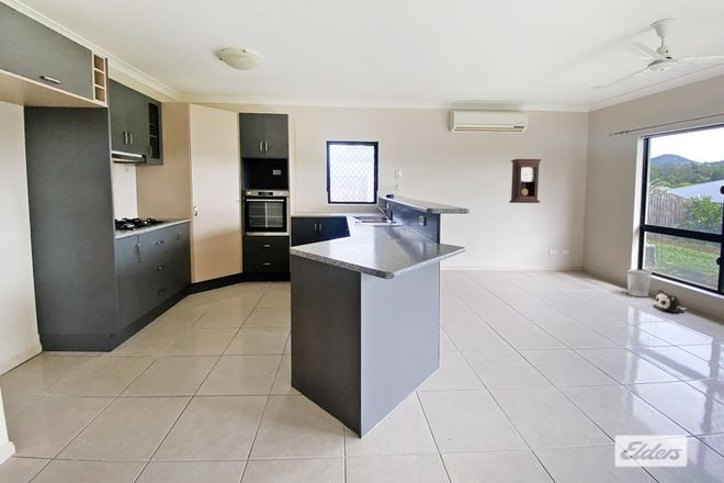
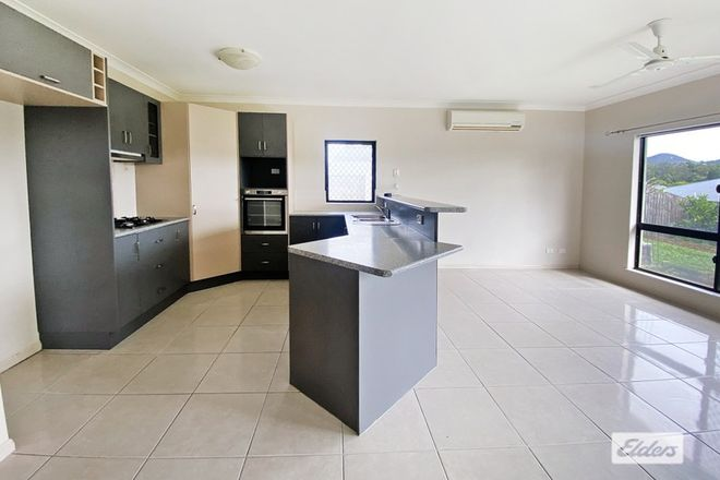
- pendulum clock (525, 181)
- wastebasket (638, 282)
- plush toy (672, 300)
